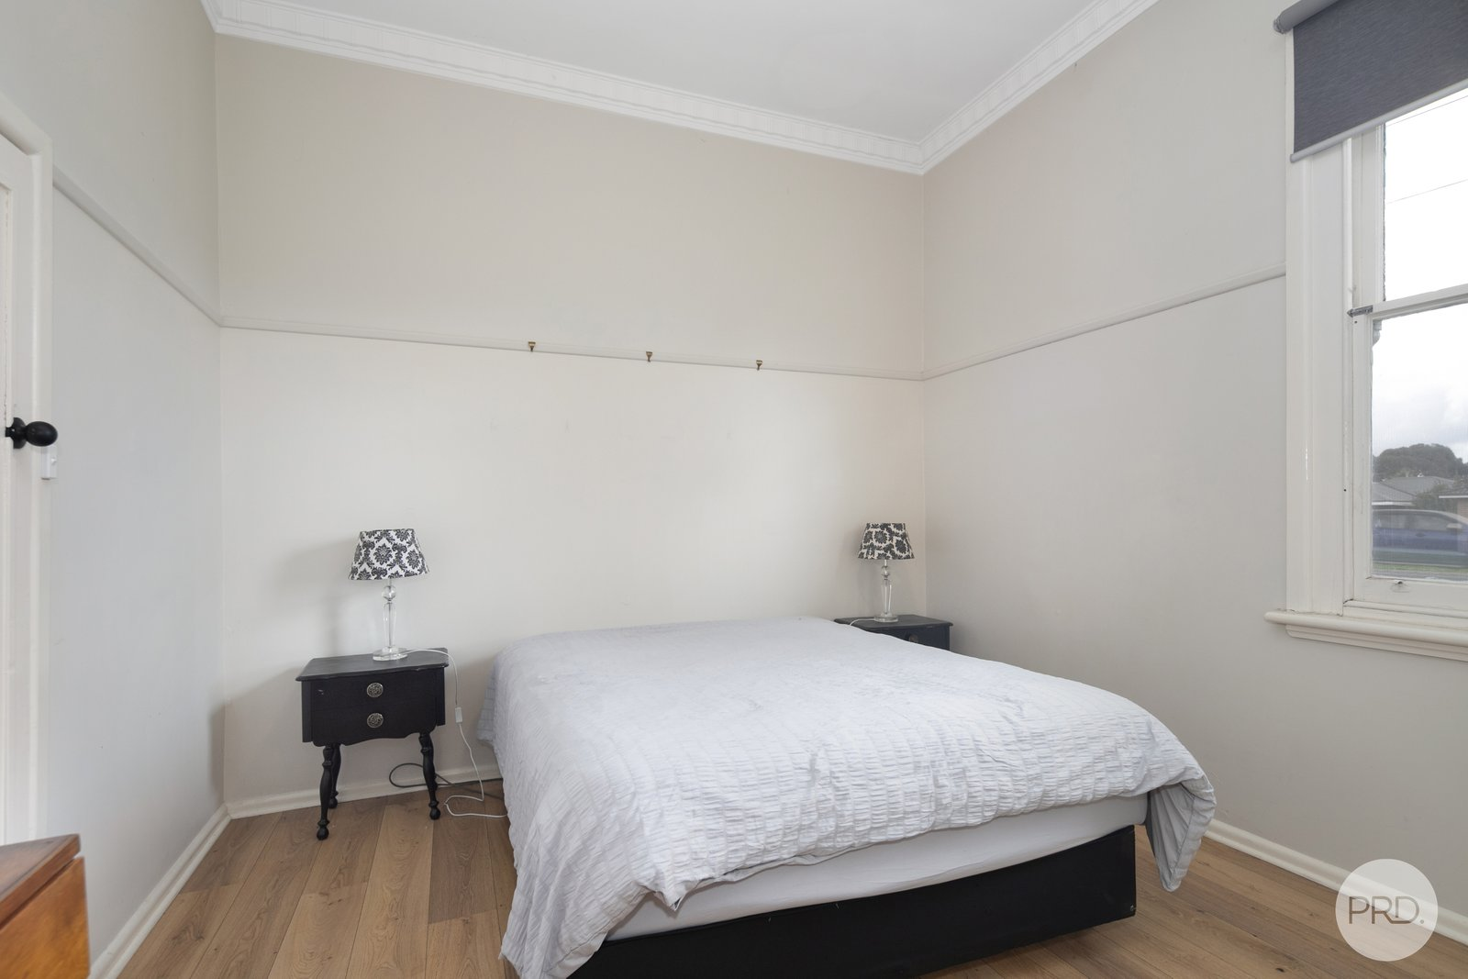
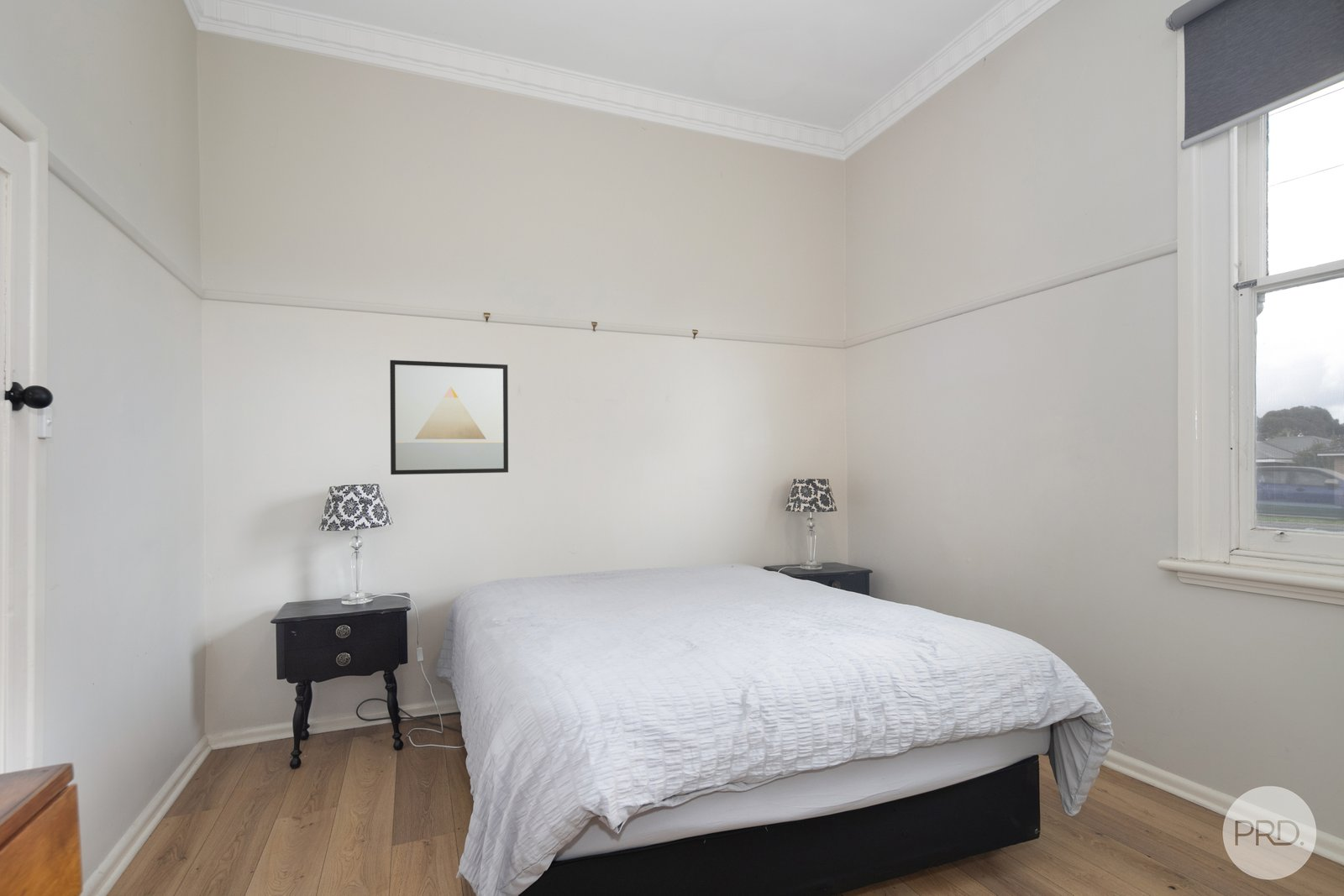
+ wall art (450, 417)
